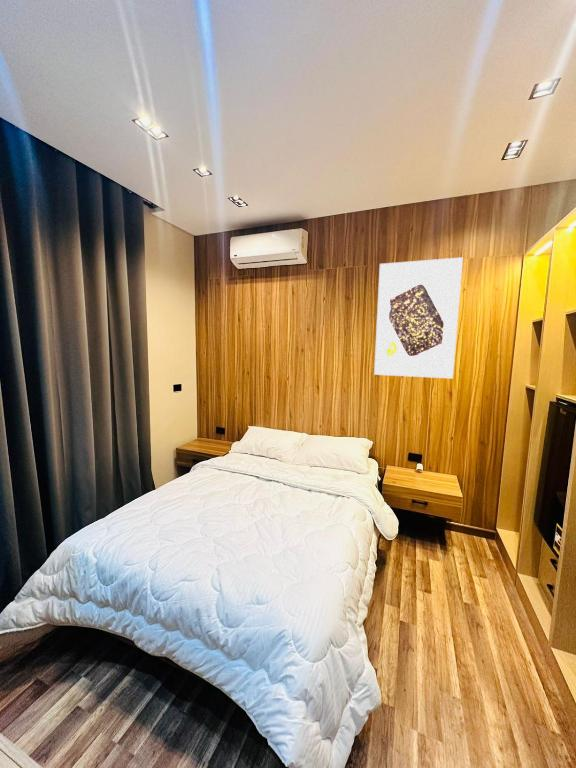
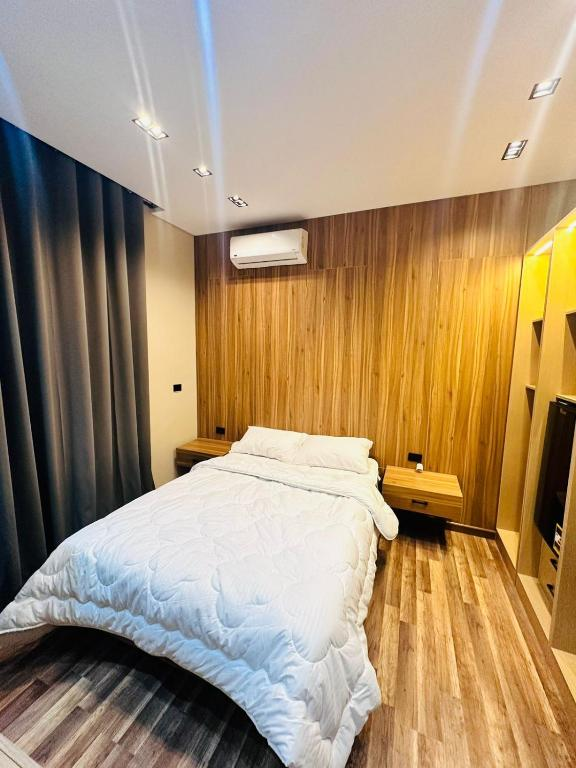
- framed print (415, 319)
